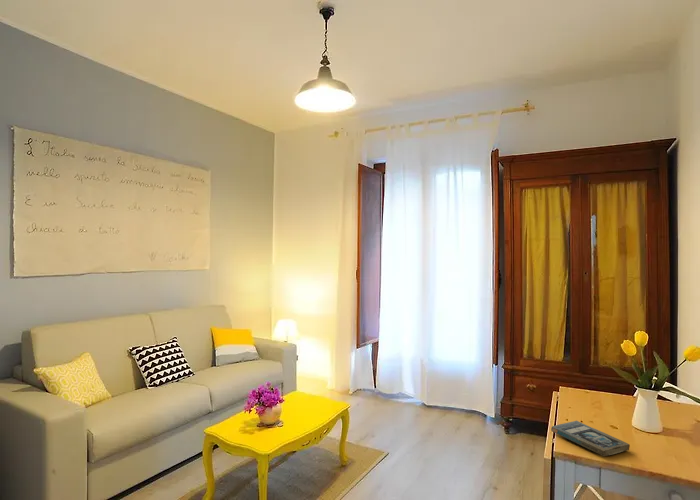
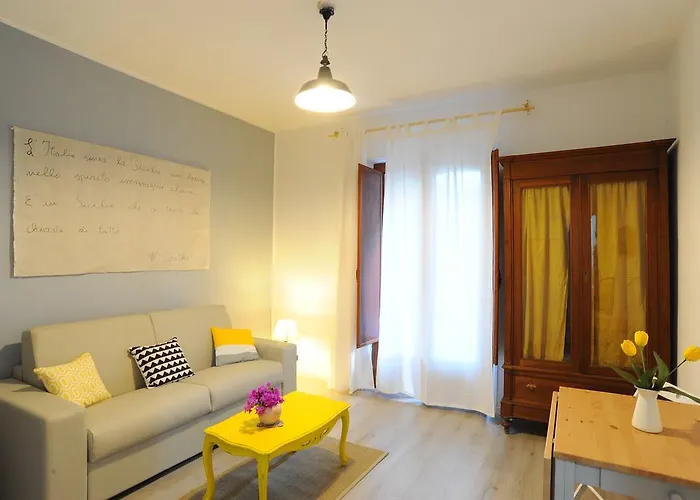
- book (588, 437)
